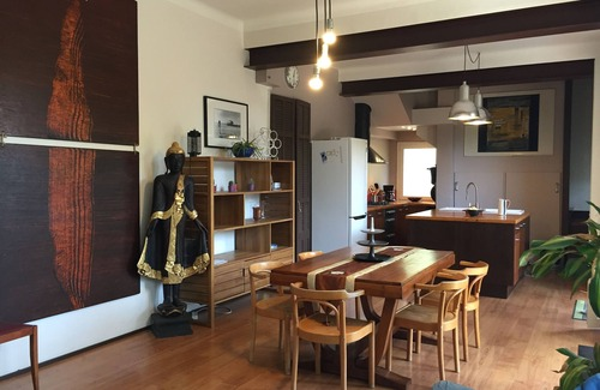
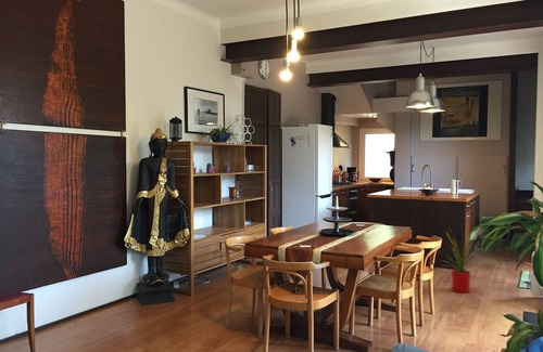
+ house plant (459, 259)
